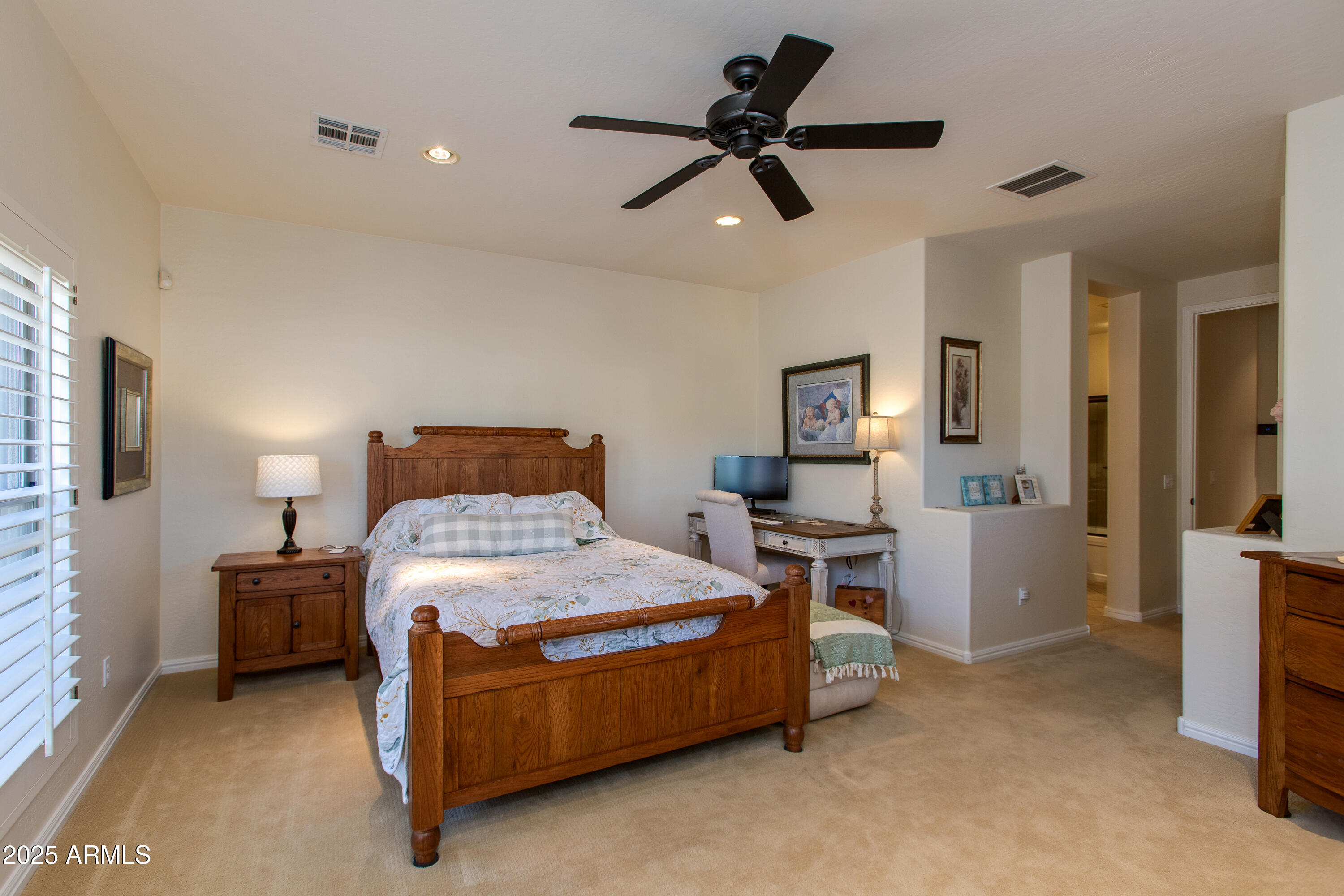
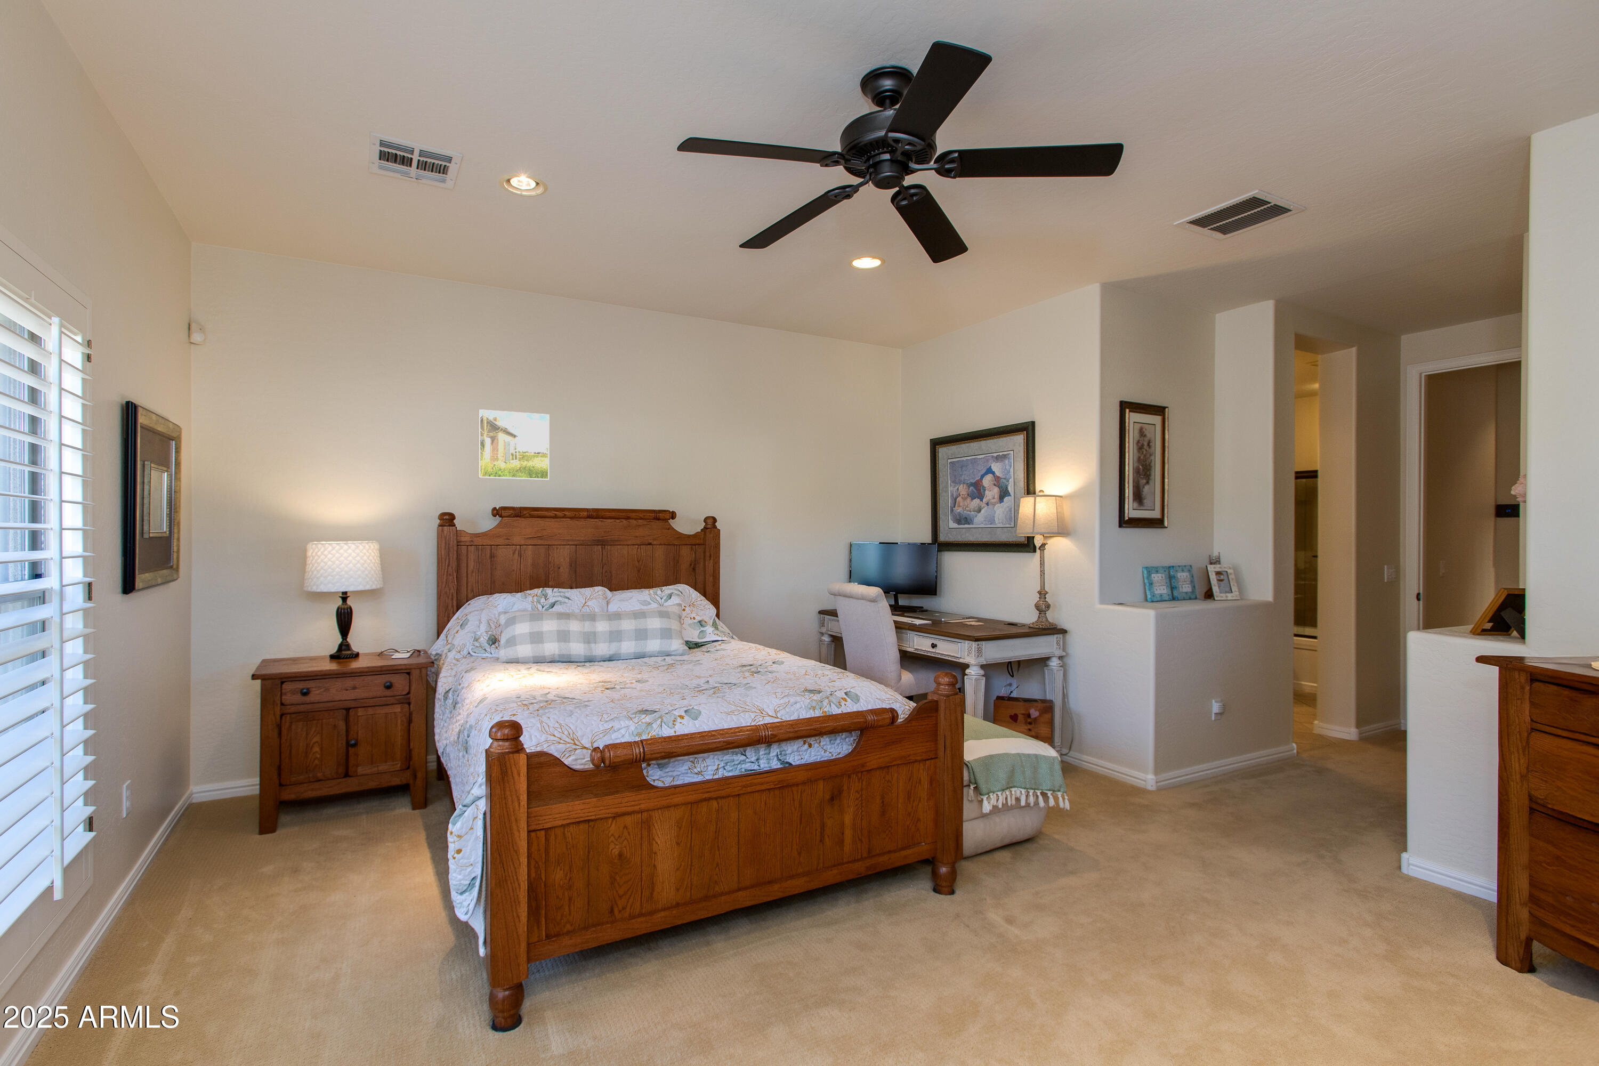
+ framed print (514, 445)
